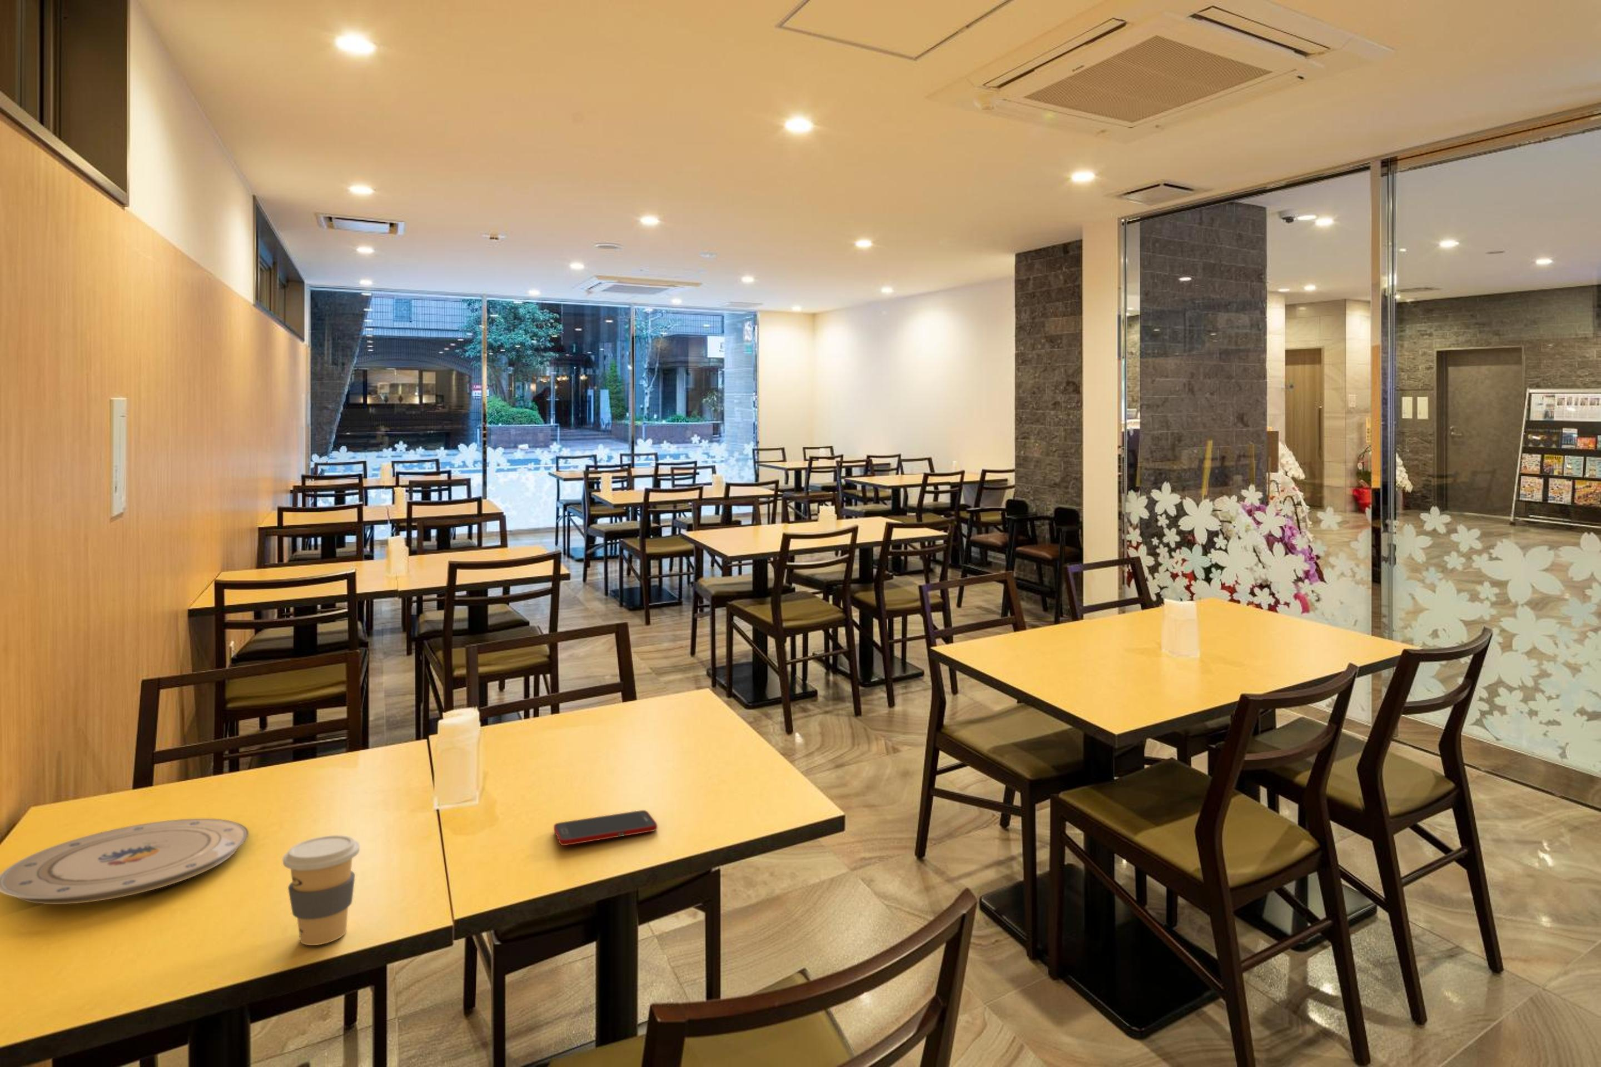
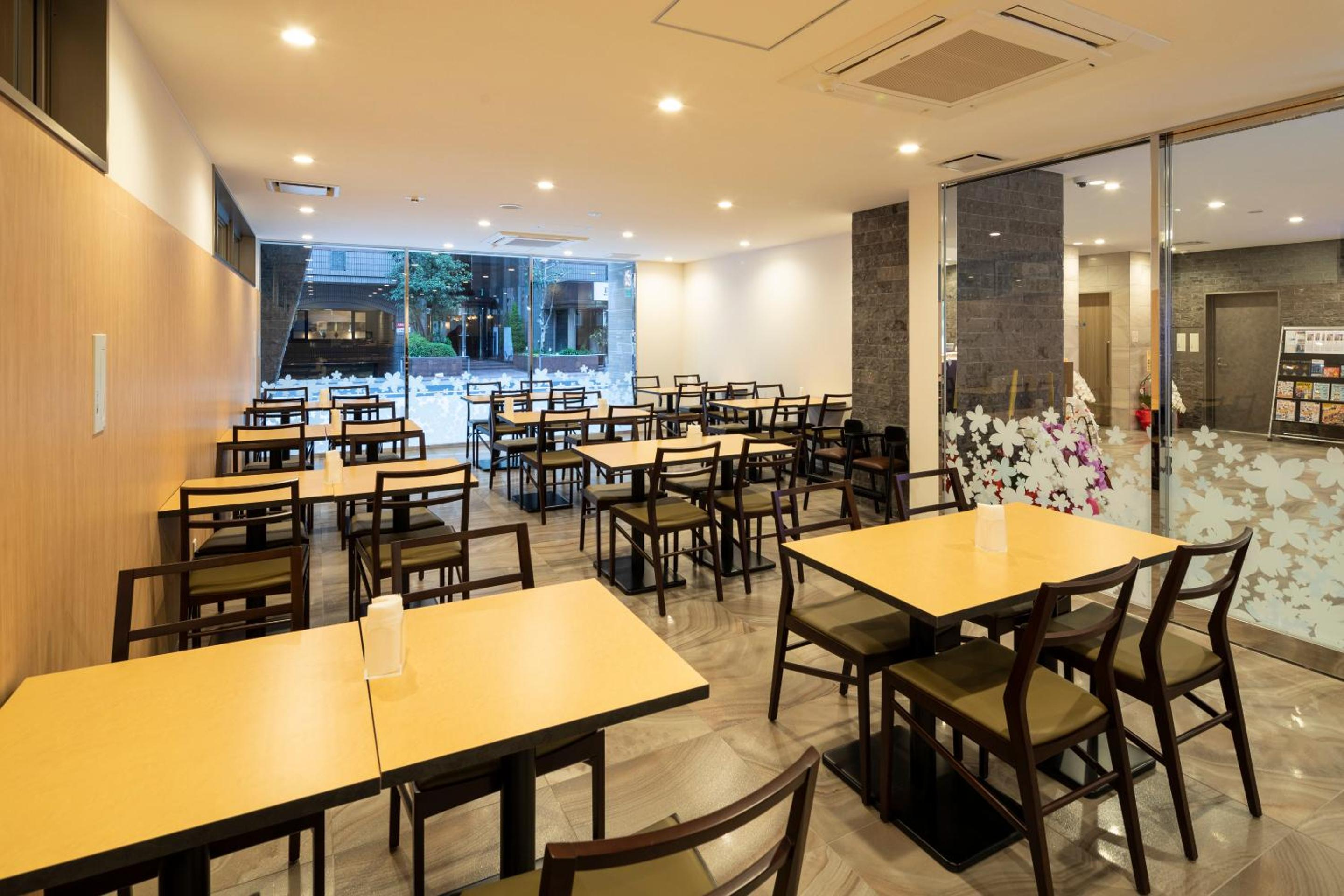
- coffee cup (323, 891)
- plate (131, 859)
- cell phone (605, 826)
